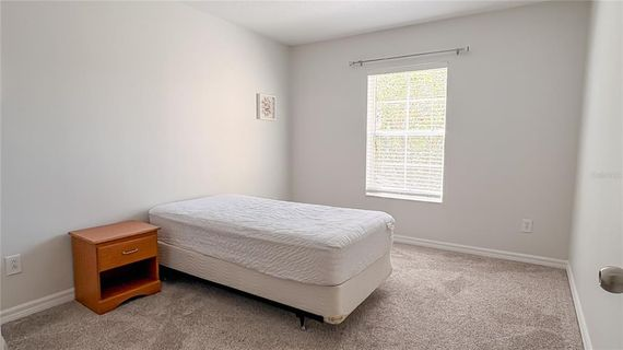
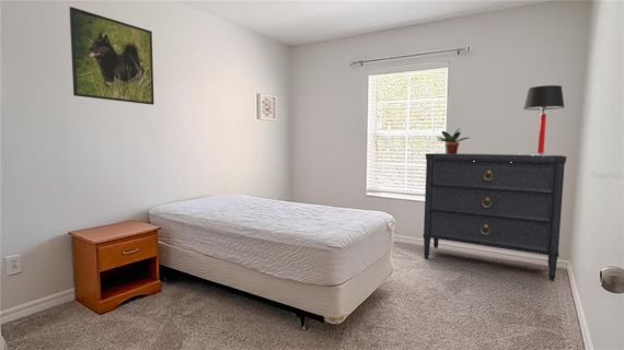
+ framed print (115, 60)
+ potted plant (451, 140)
+ dresser (488, 209)
+ table lamp (542, 121)
